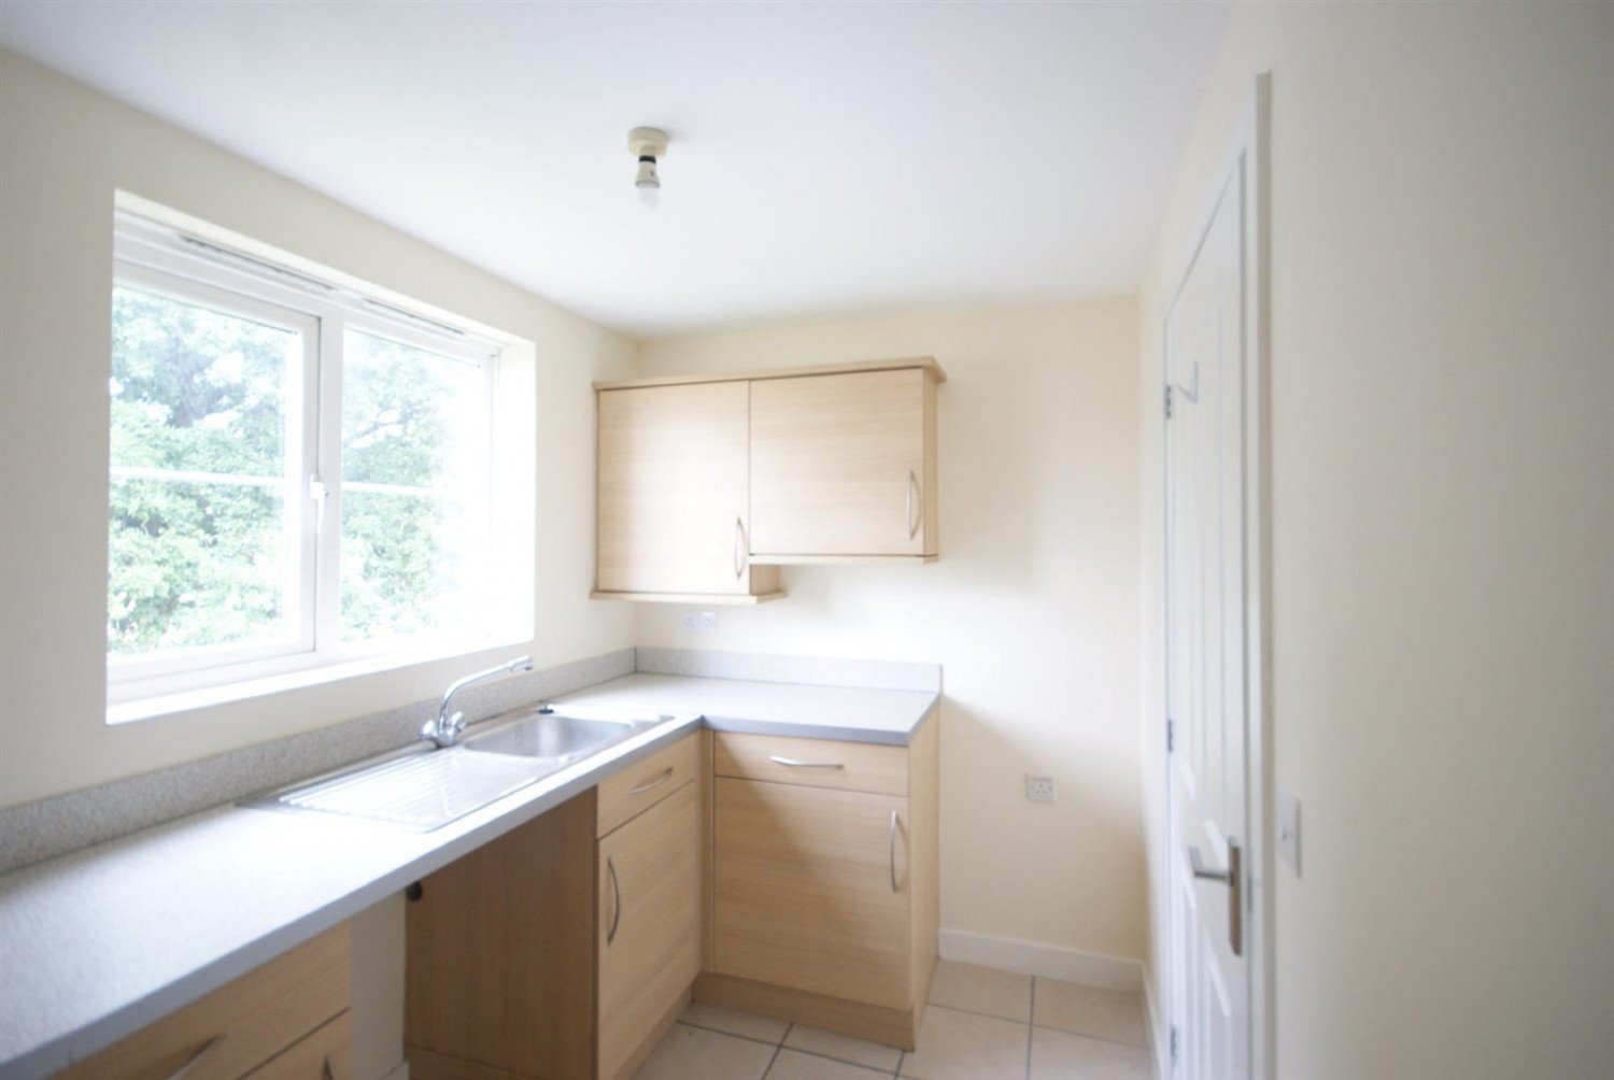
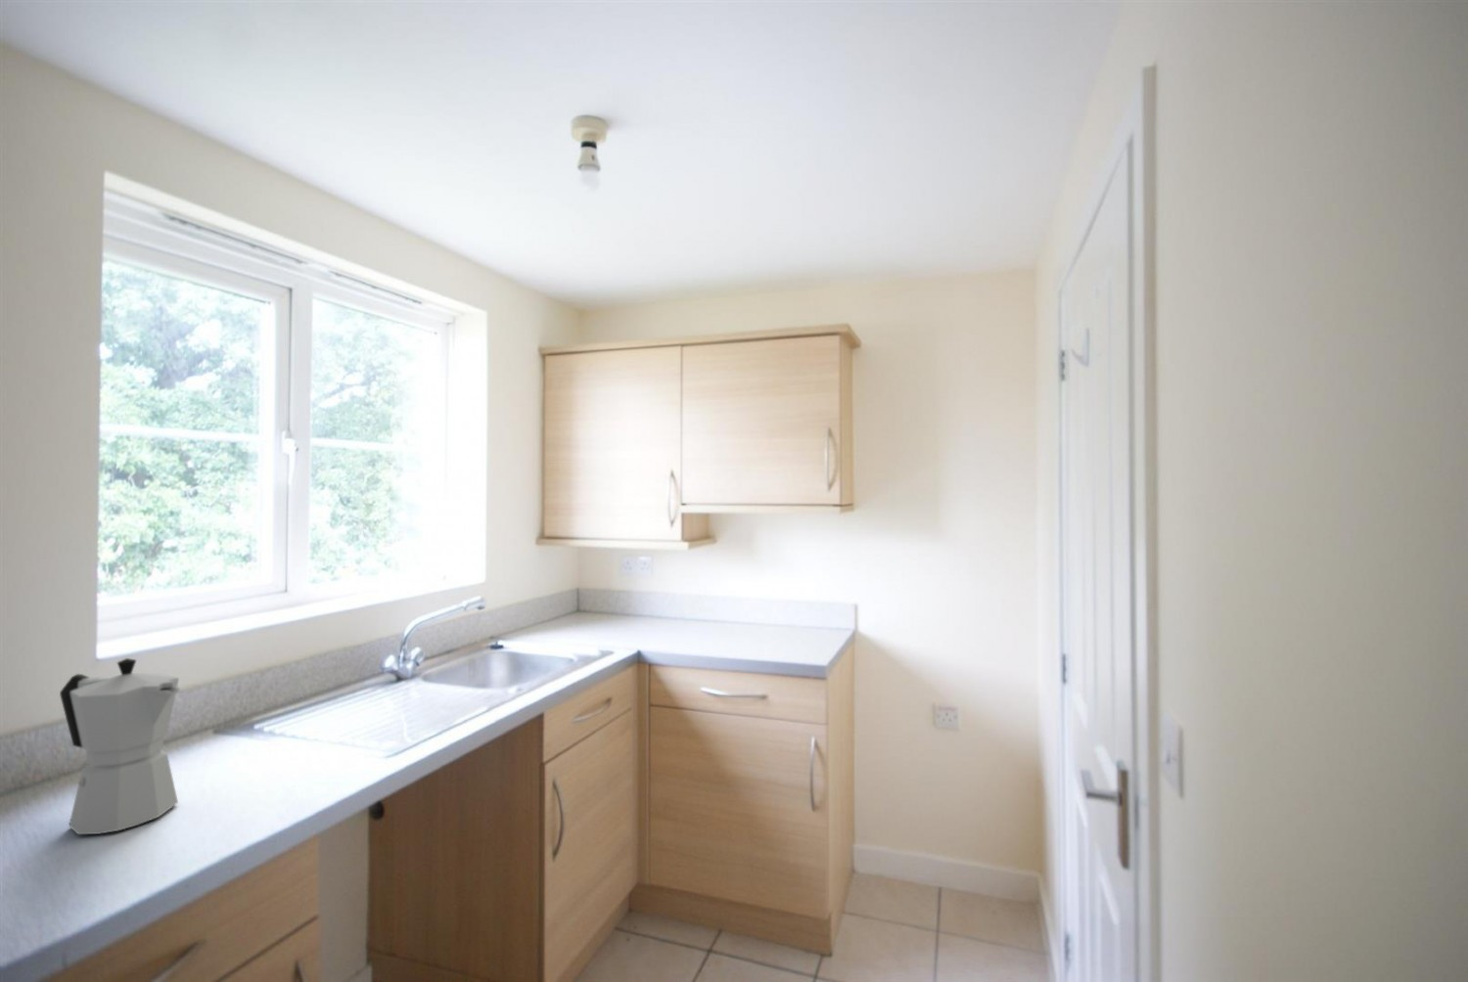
+ moka pot (118, 736)
